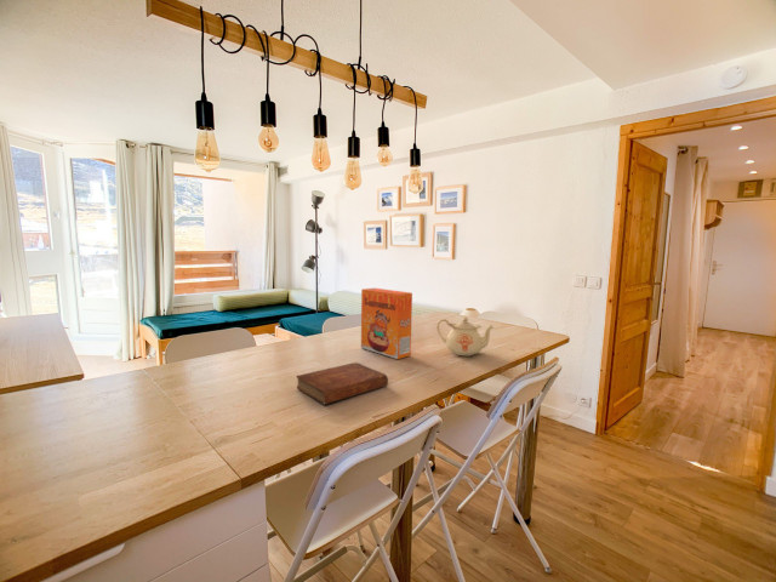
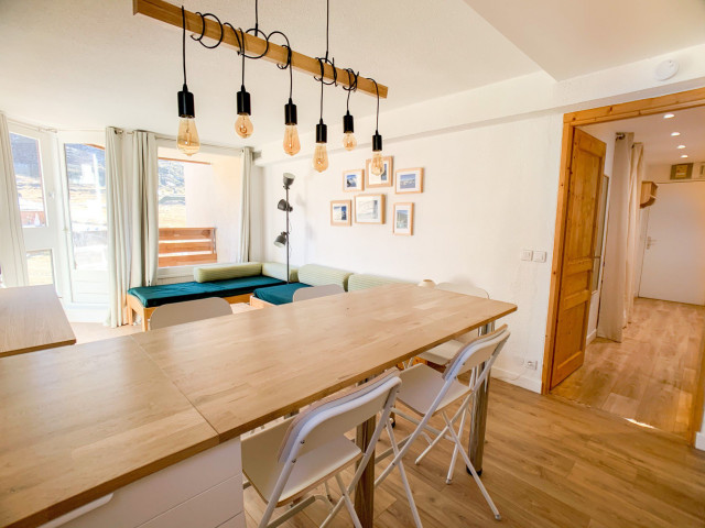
- cereal box (384, 321)
- teapot (464, 335)
- bible (342, 381)
